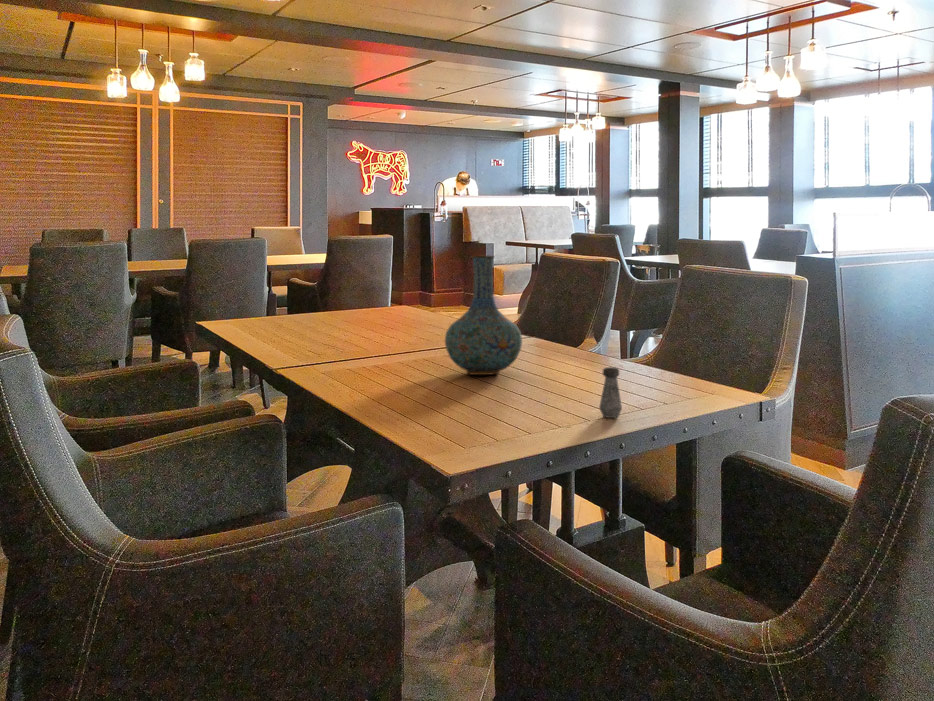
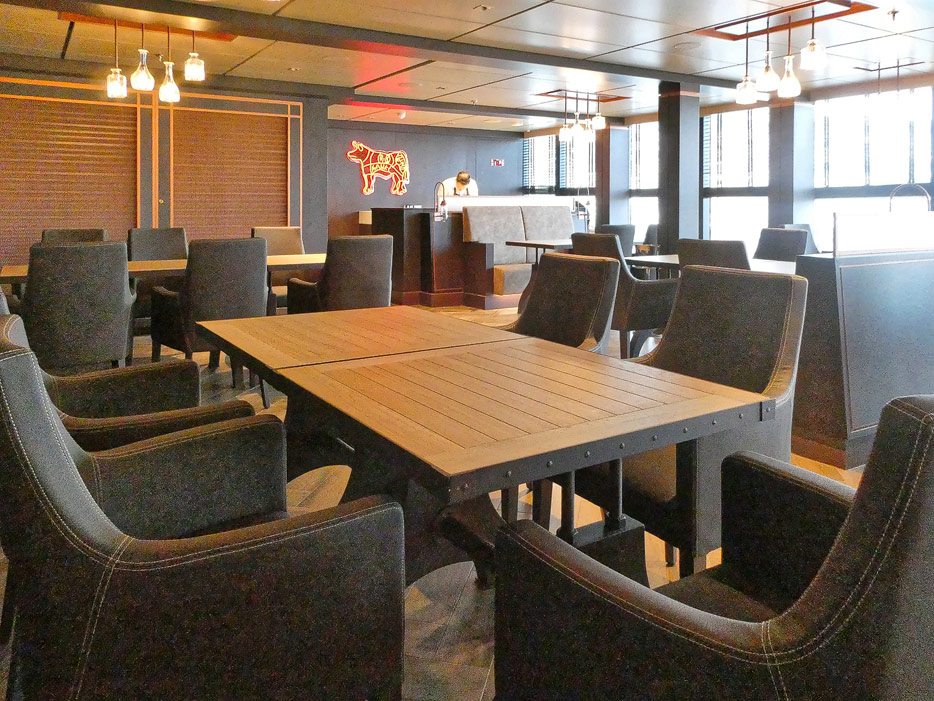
- vase (483, 315)
- salt shaker (610, 392)
